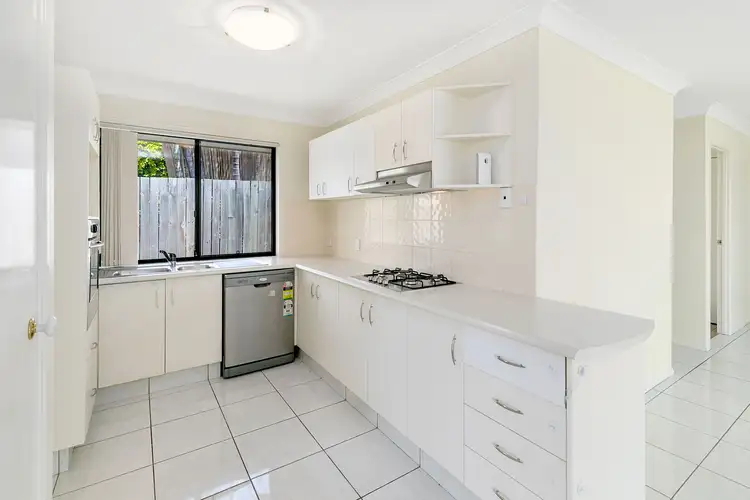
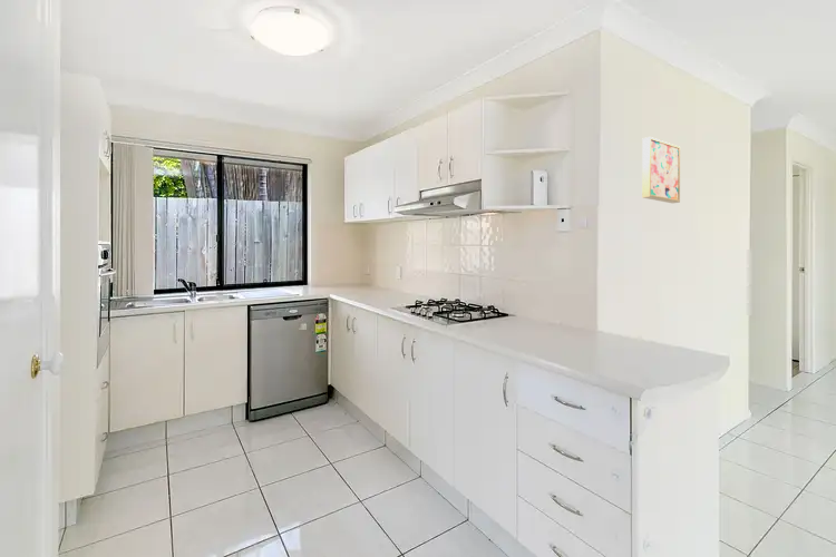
+ wall art (661, 170)
